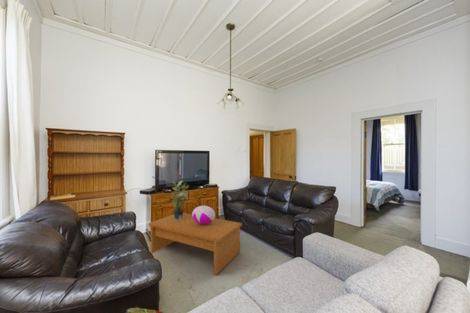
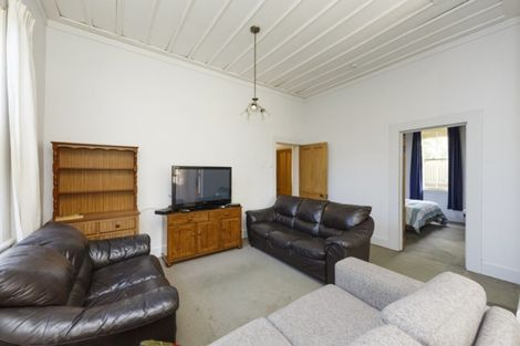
- coffee table (195, 237)
- potted plant (180, 199)
- decorative sphere (203, 214)
